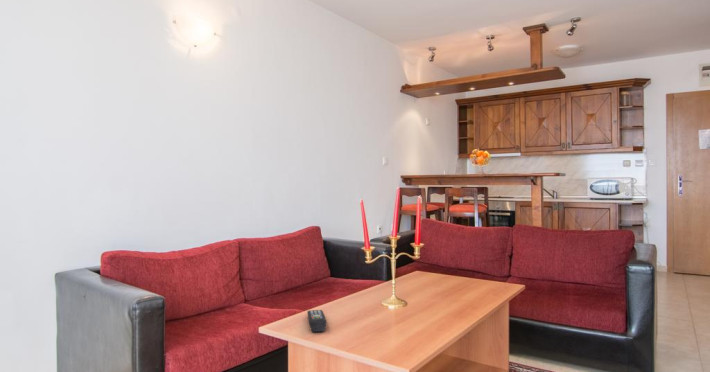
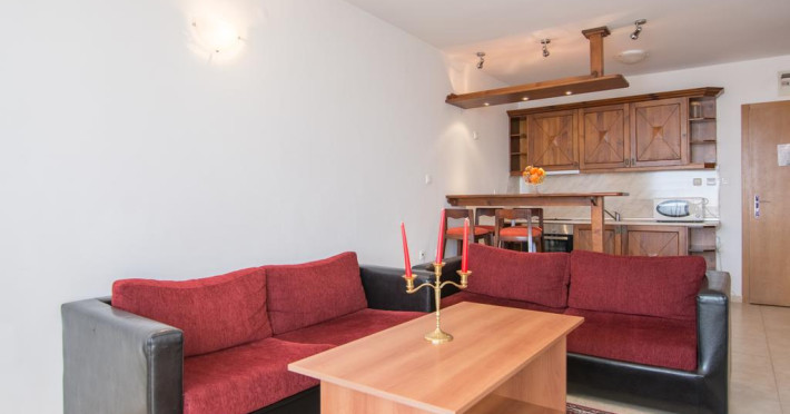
- remote control (316, 318)
